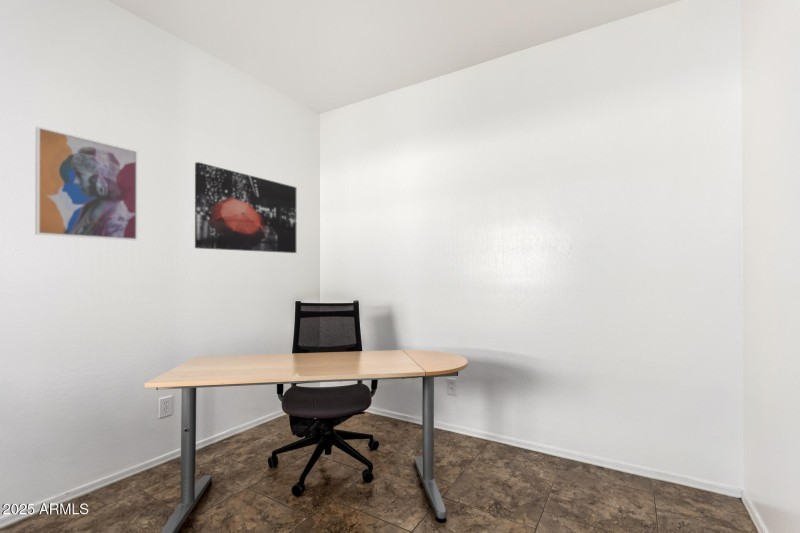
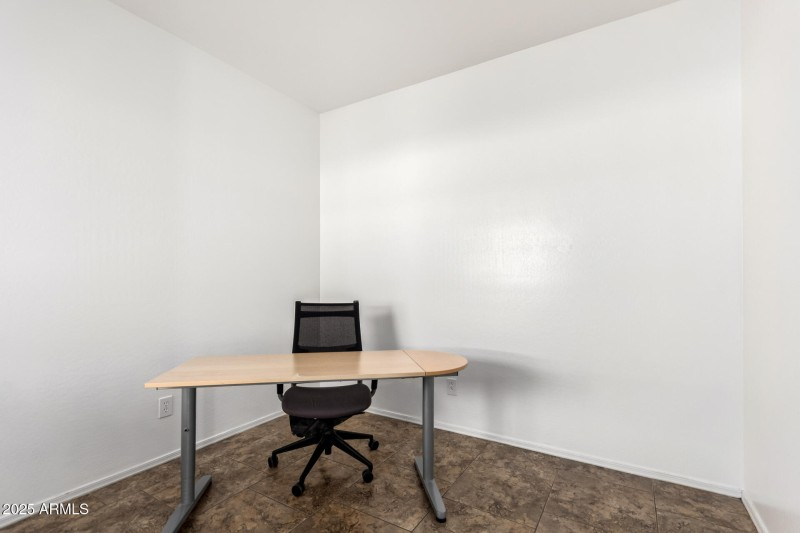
- wall art (91, 188)
- wall art (252, 213)
